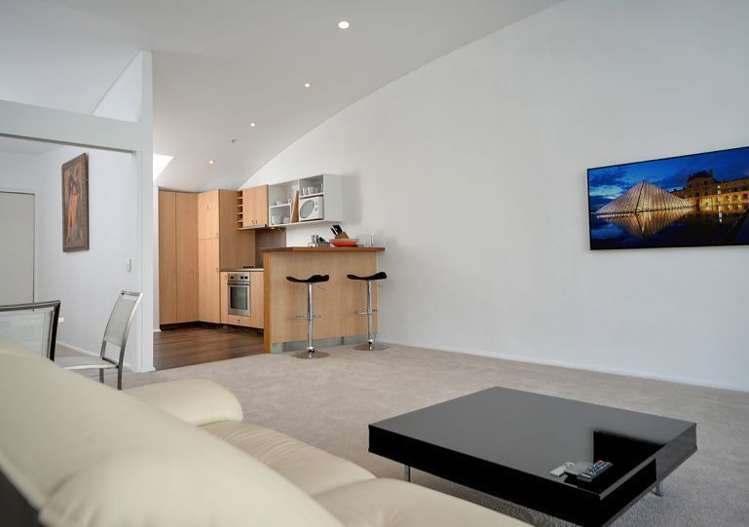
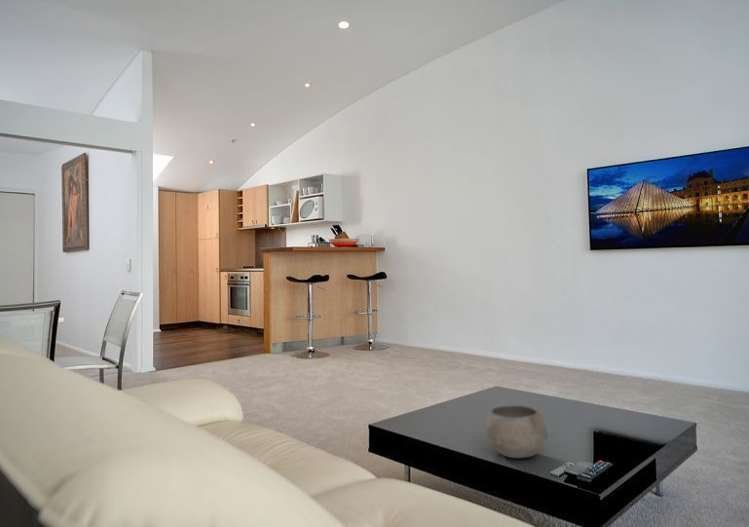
+ bowl (515, 432)
